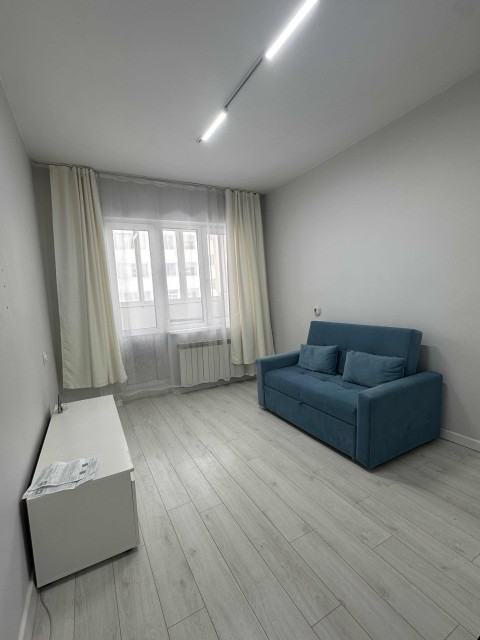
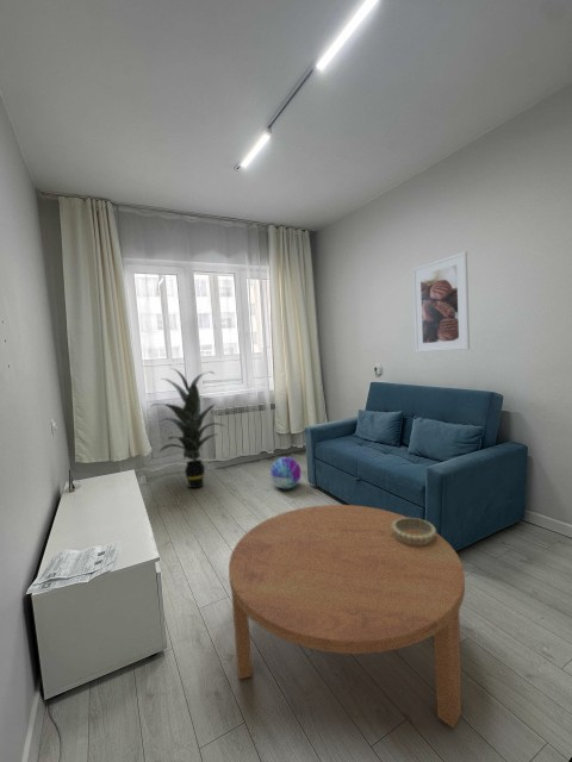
+ decorative bowl (412, 529)
+ coffee table (342, 598)
+ decorative ball (285, 473)
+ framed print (439, 306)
+ indoor plant (186, 426)
